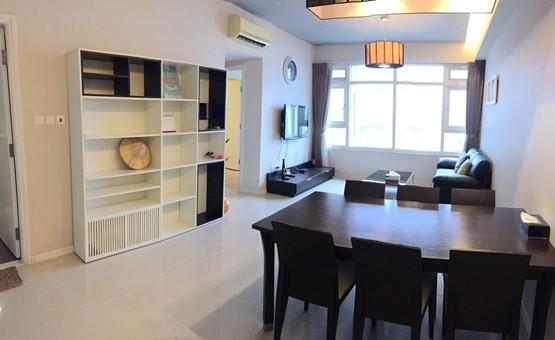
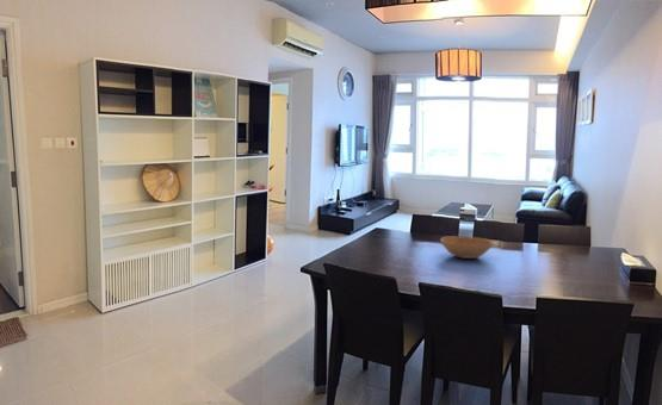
+ bowl (465, 248)
